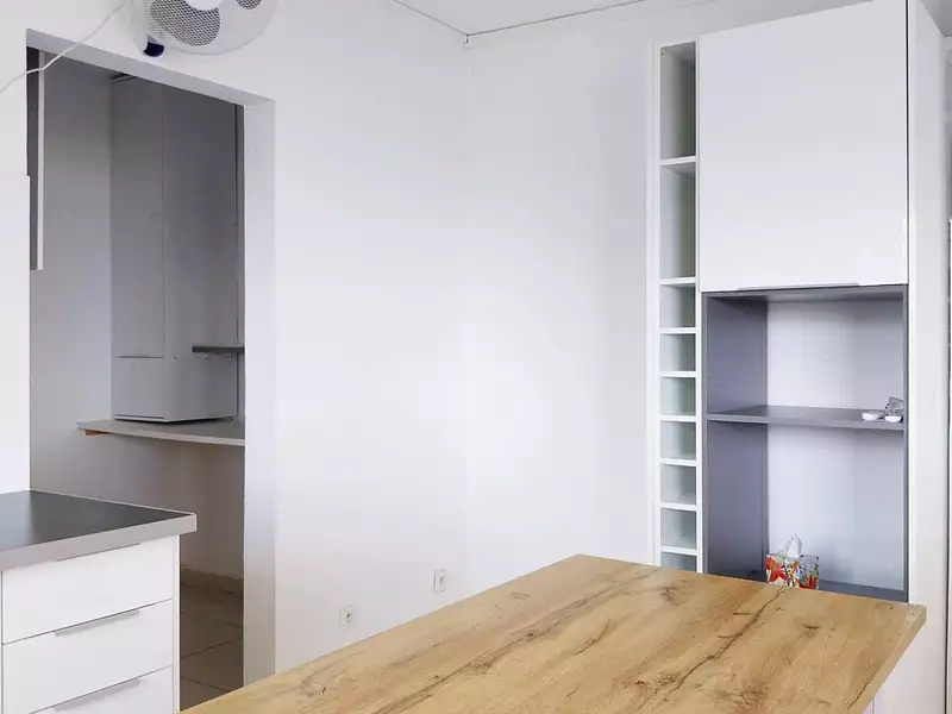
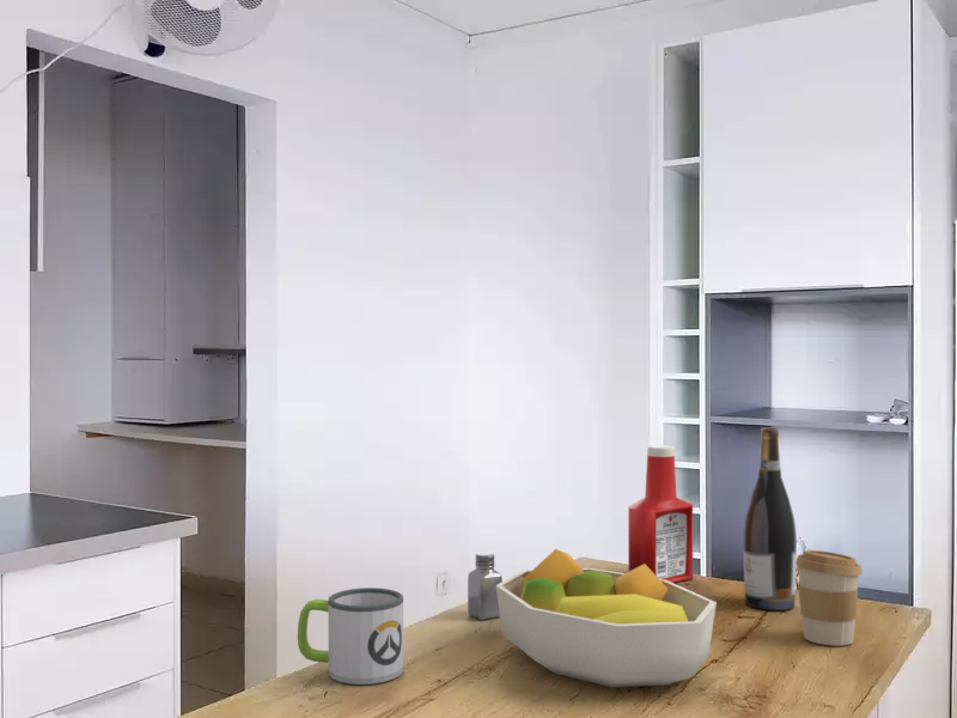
+ fruit bowl (602, 611)
+ wine bottle (769, 516)
+ coffee cup (828, 595)
+ mug (351, 633)
+ saltshaker (484, 584)
+ soap bottle (660, 512)
